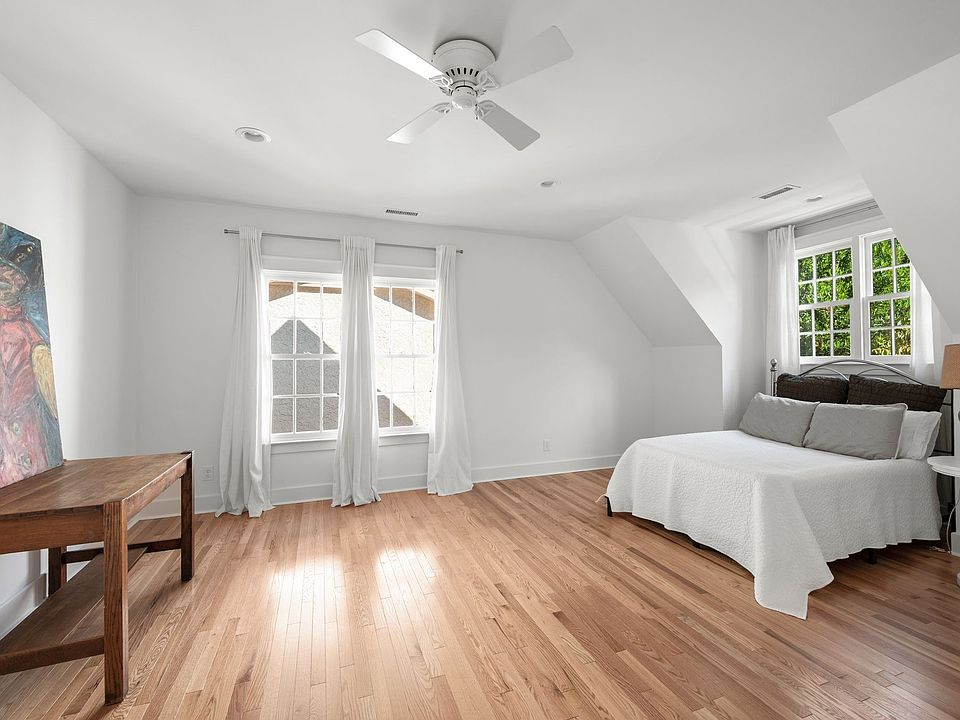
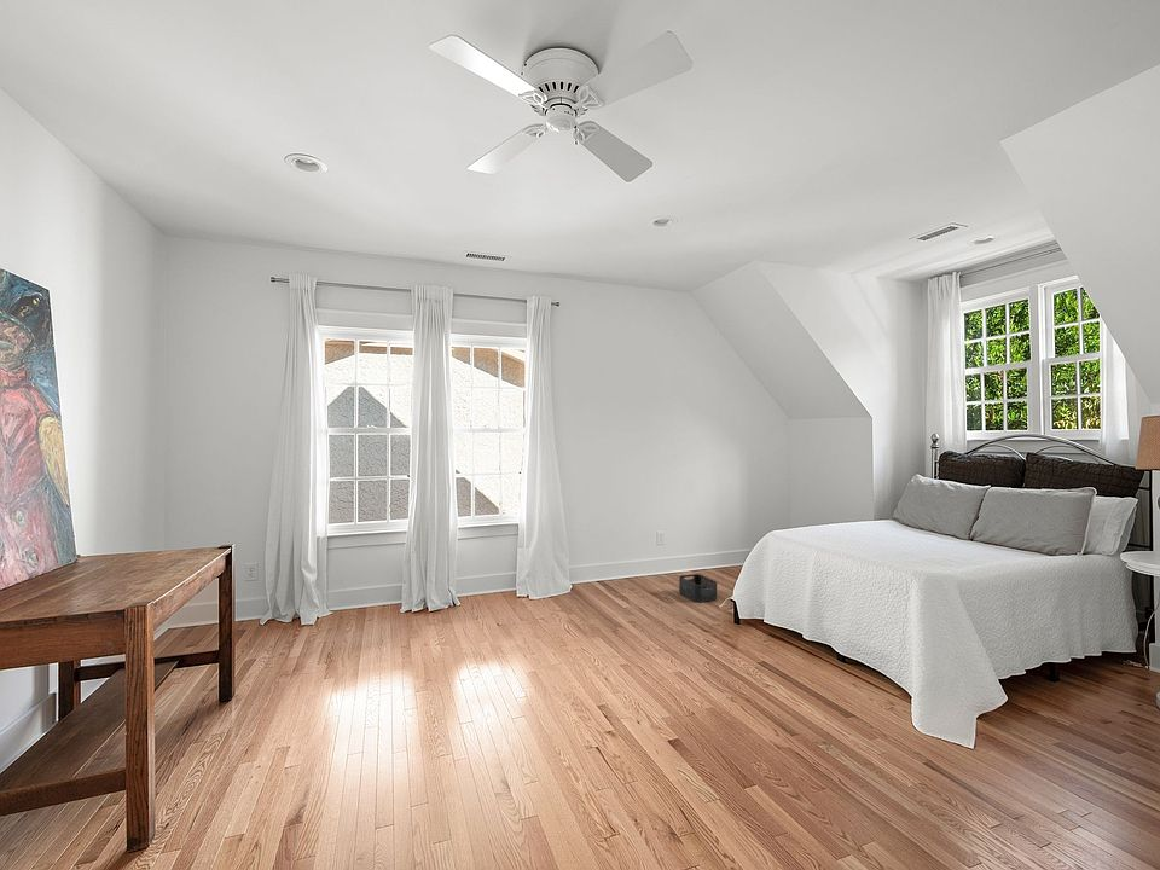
+ storage bin (697, 587)
